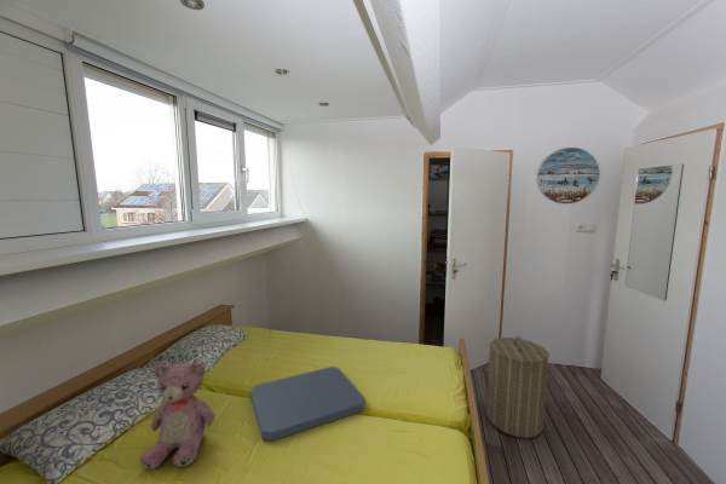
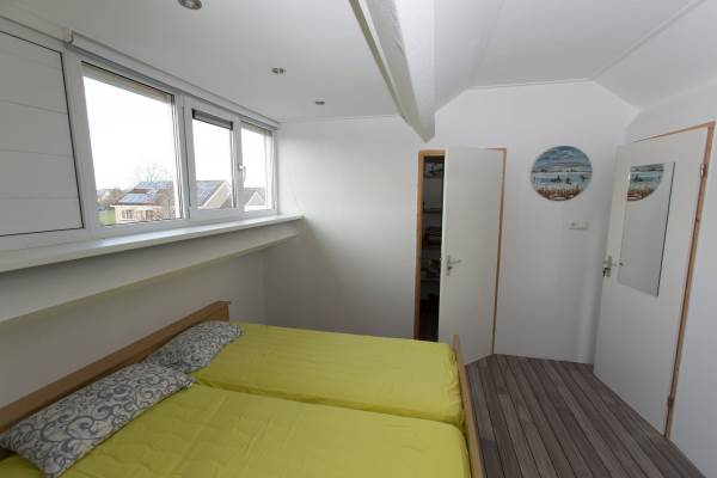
- cushion (306, 397)
- laundry hamper (515, 379)
- teddy bear (177, 409)
